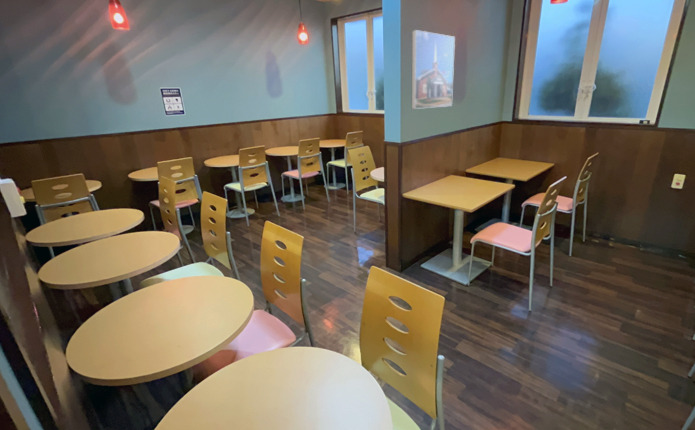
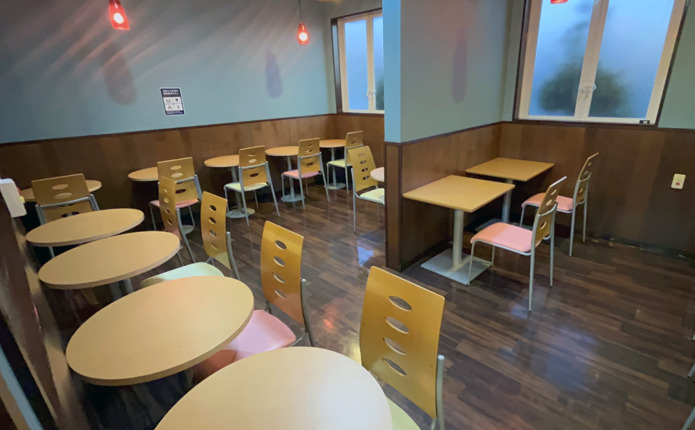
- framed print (433, 71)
